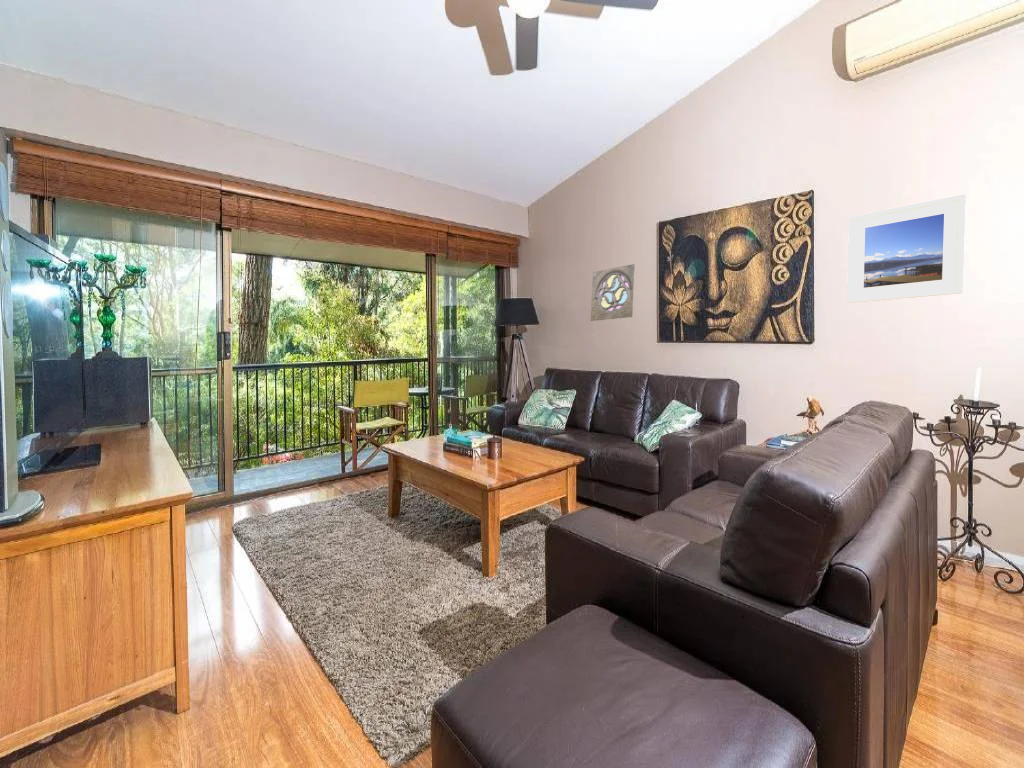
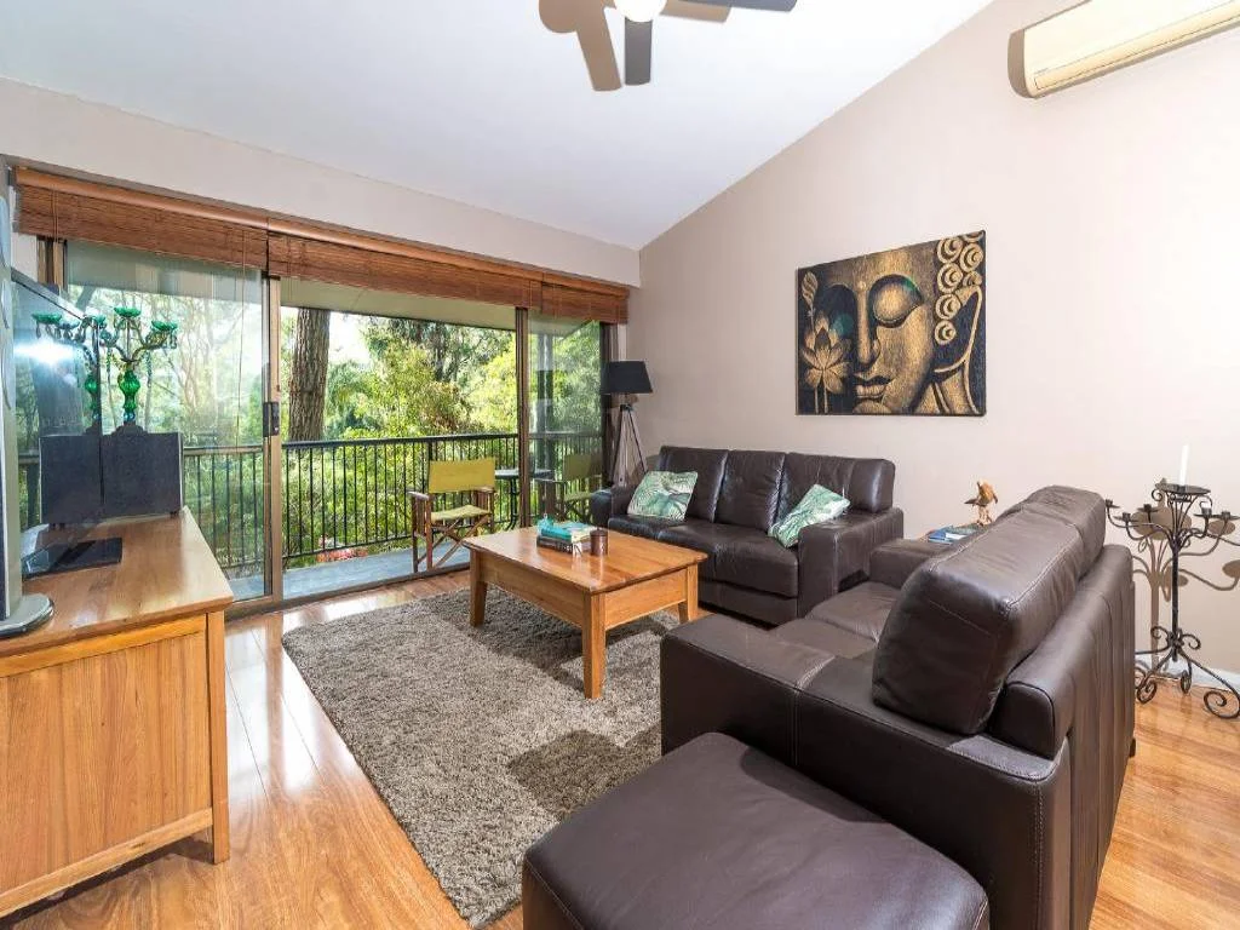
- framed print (902, 252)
- wall ornament (612, 293)
